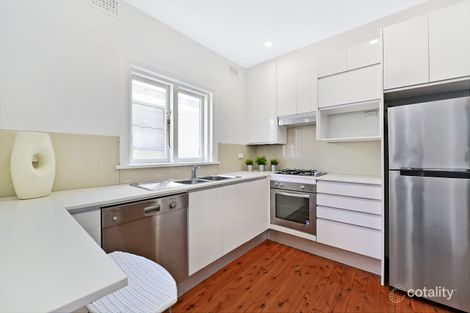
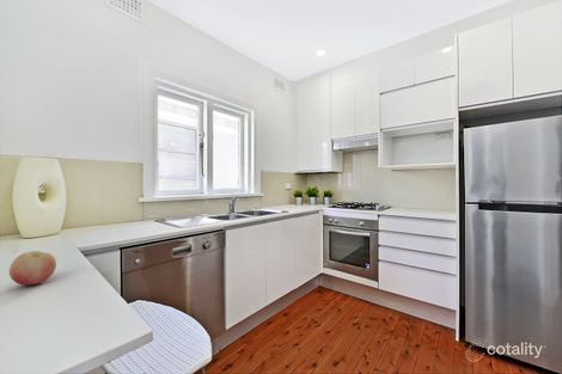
+ fruit (33, 266)
